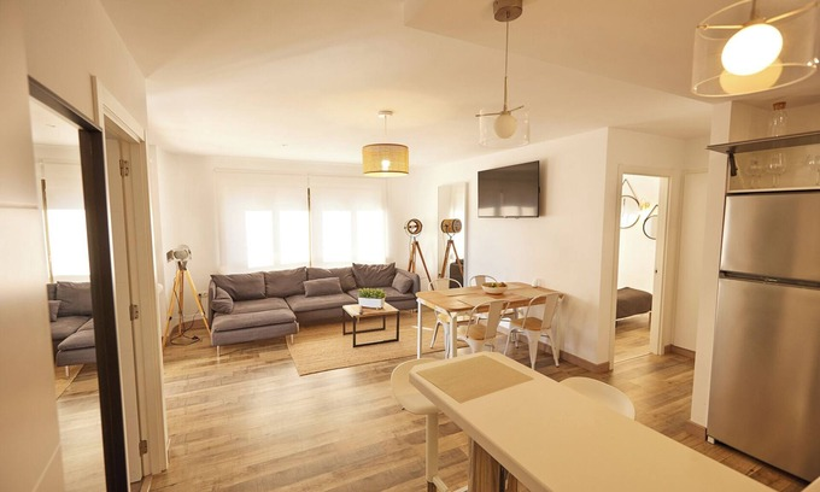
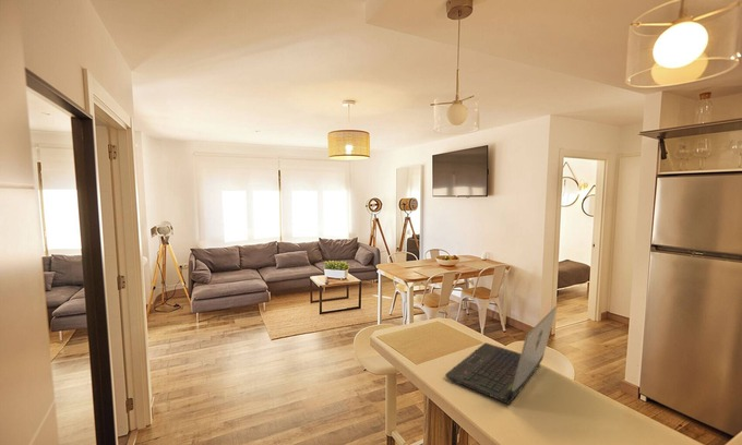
+ laptop computer (500, 347)
